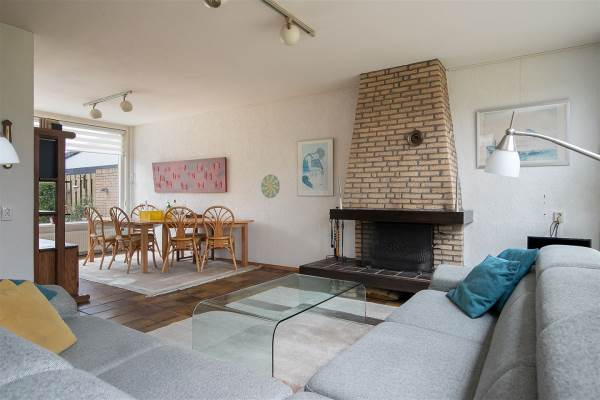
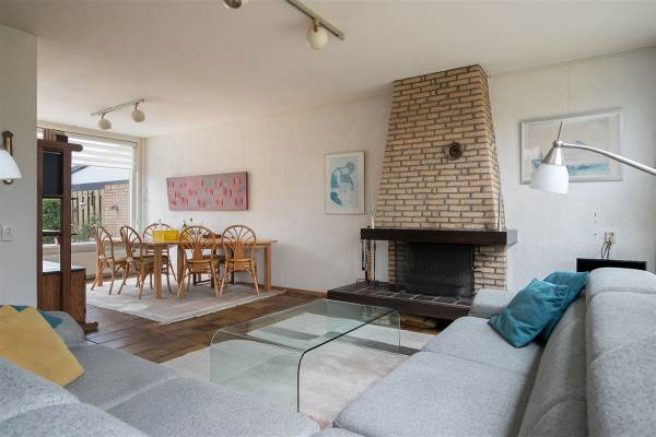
- decorative plate (270, 186)
